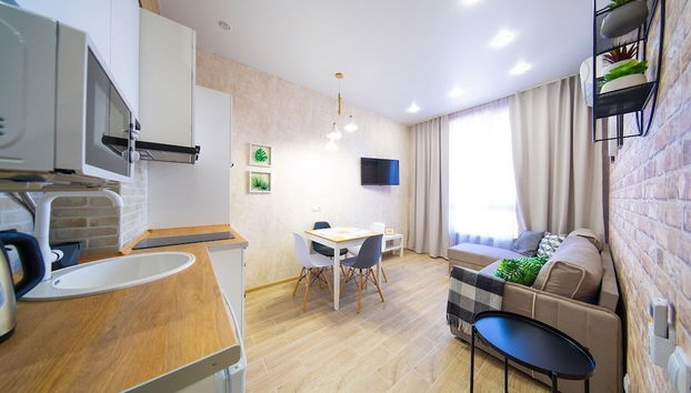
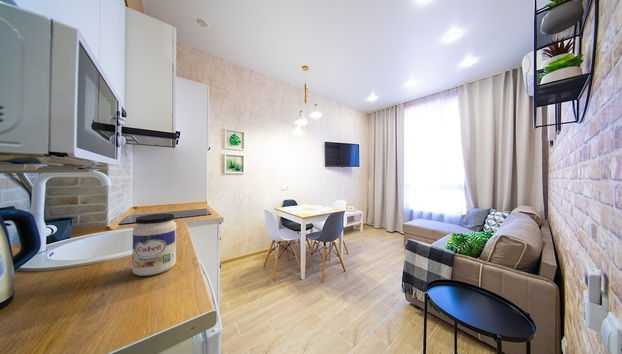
+ jar (155, 242)
